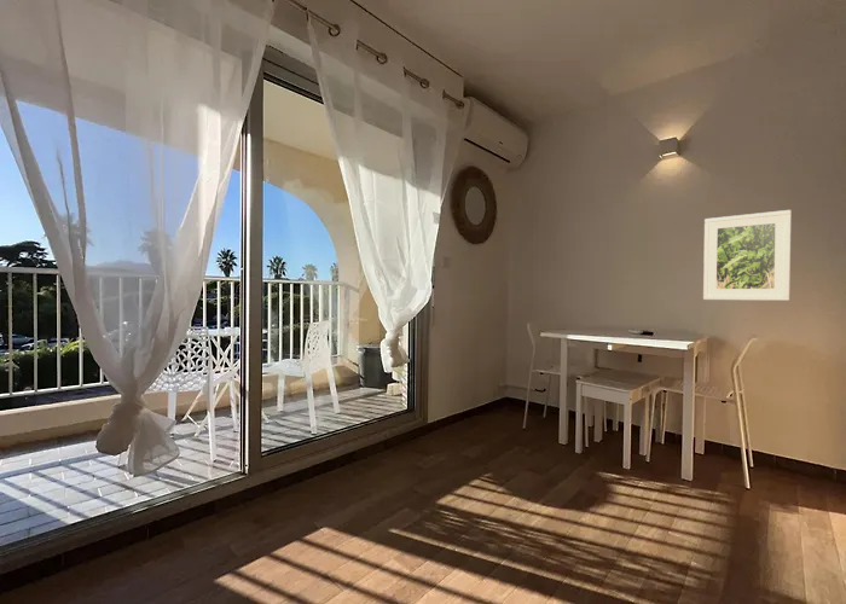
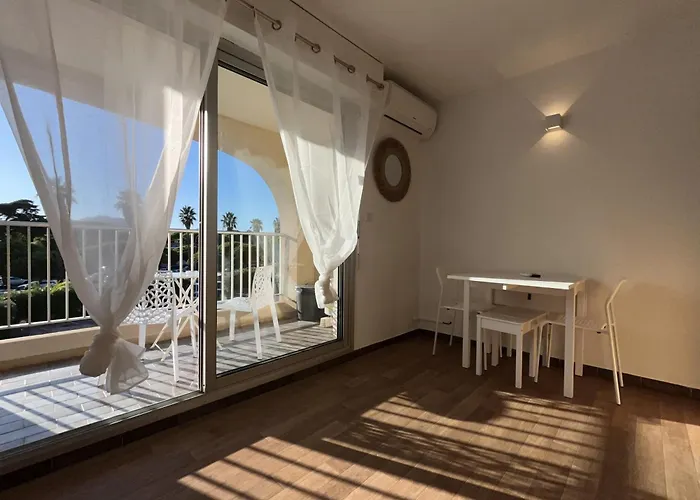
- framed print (744, 257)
